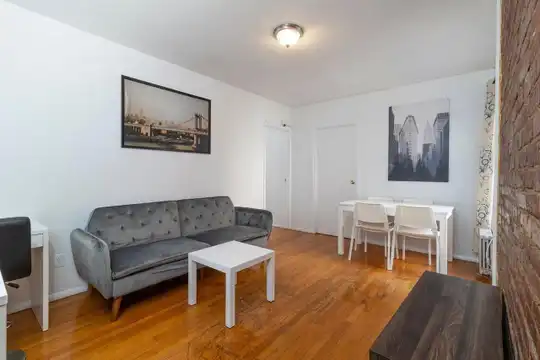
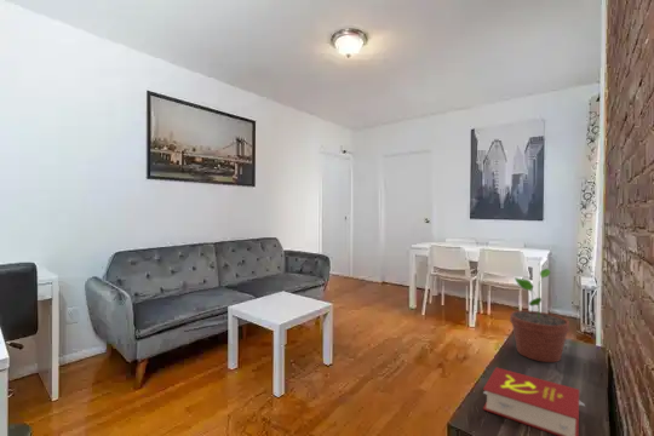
+ book (530, 398)
+ potted plant (538, 311)
